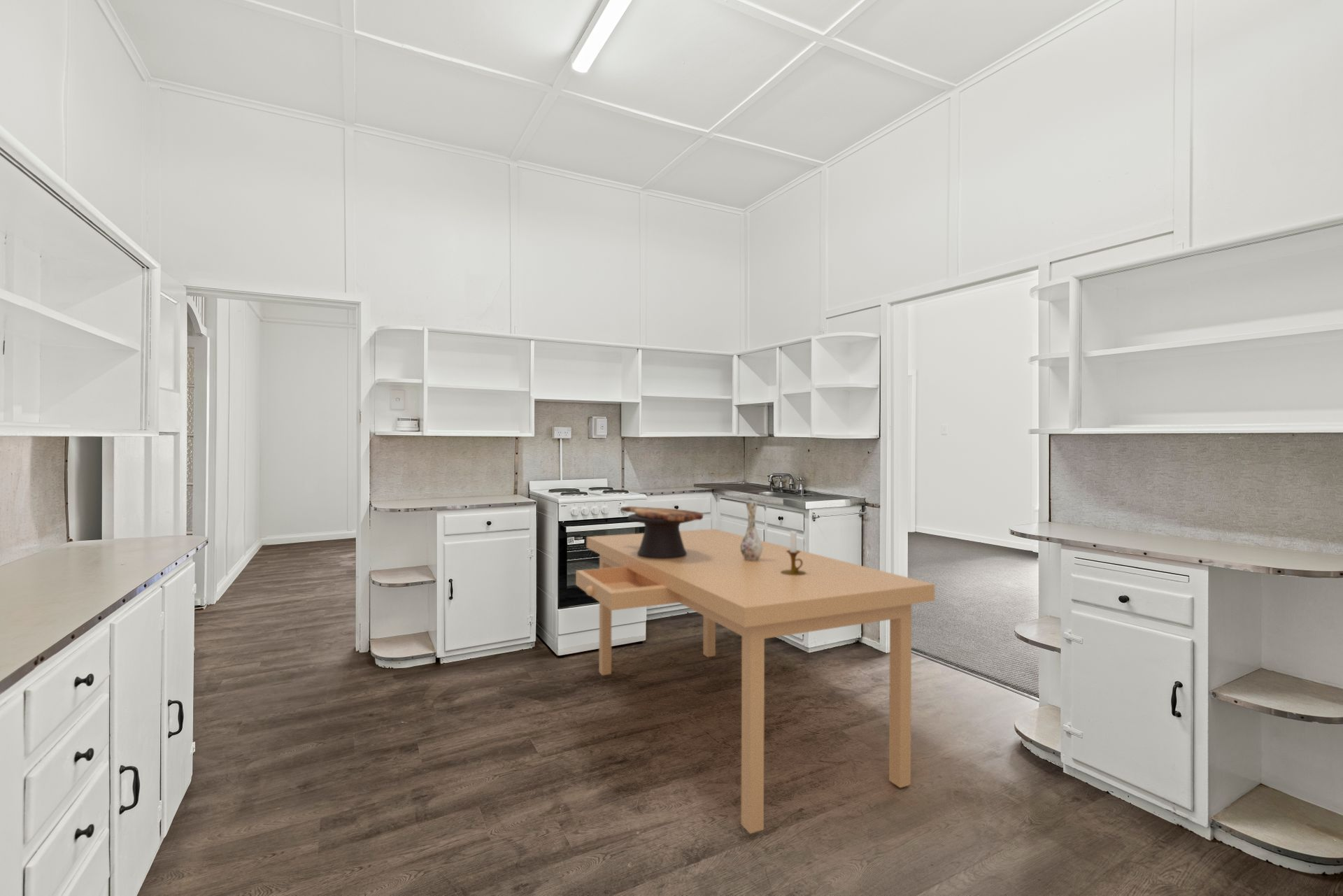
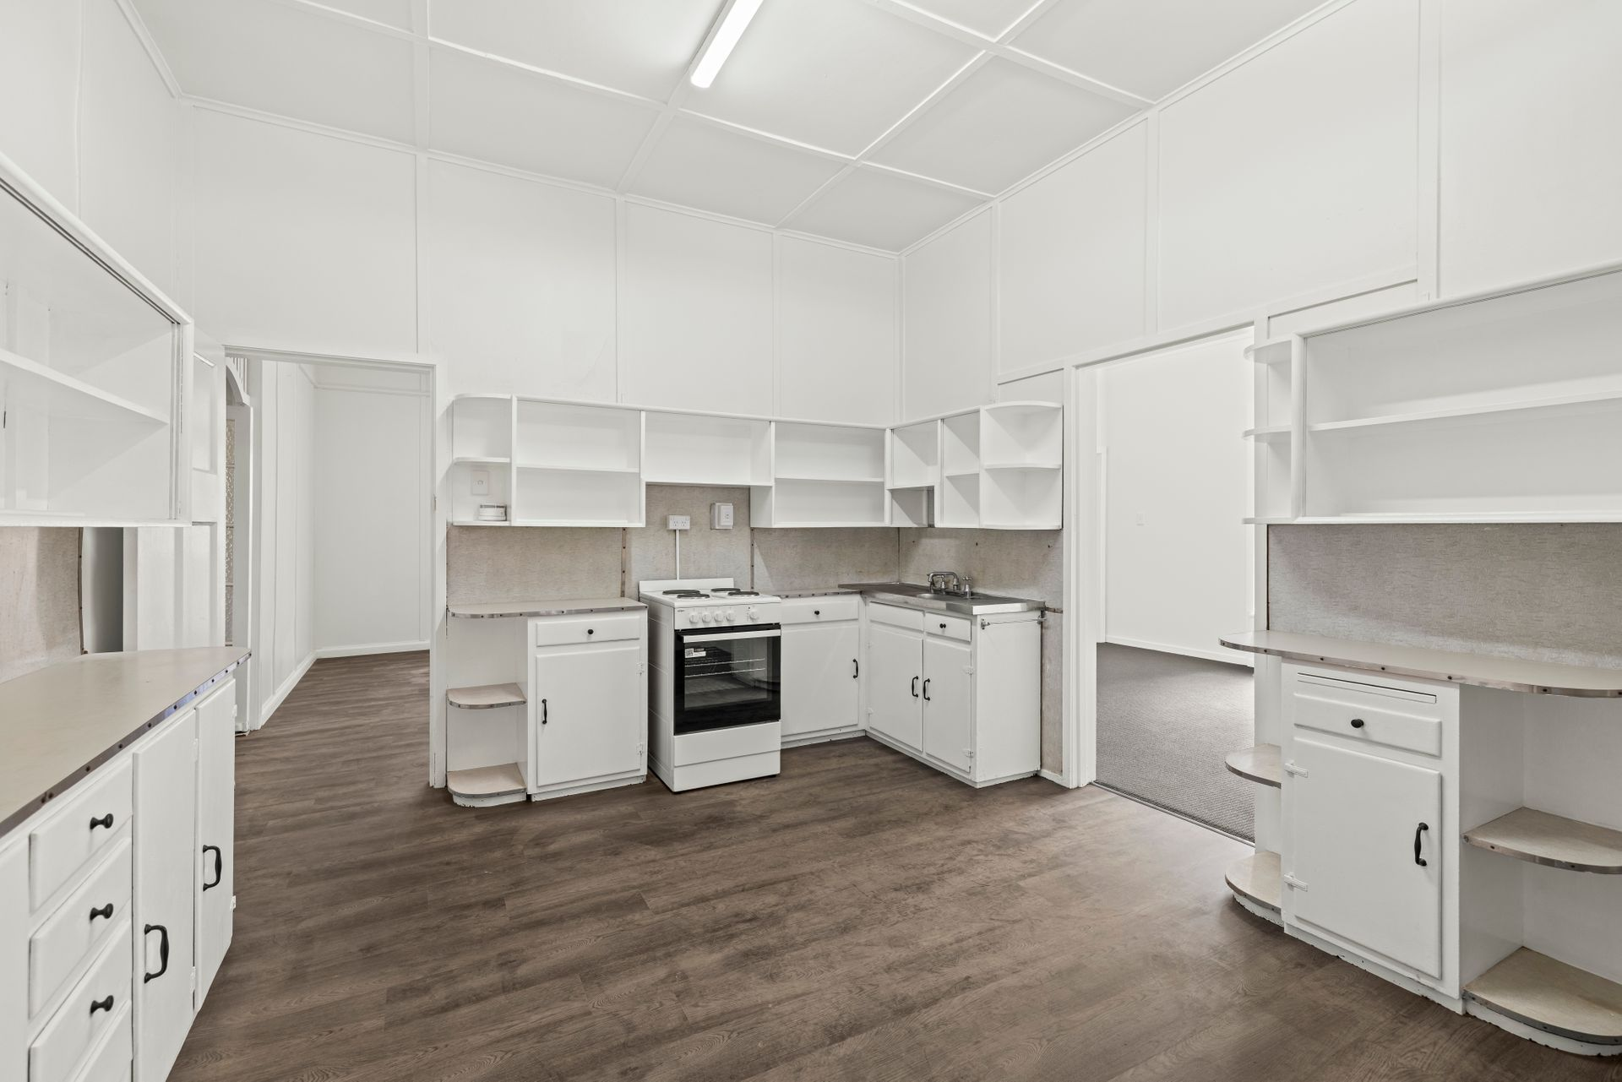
- vase (751, 530)
- desk (703, 641)
- candlestick (793, 551)
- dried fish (660, 532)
